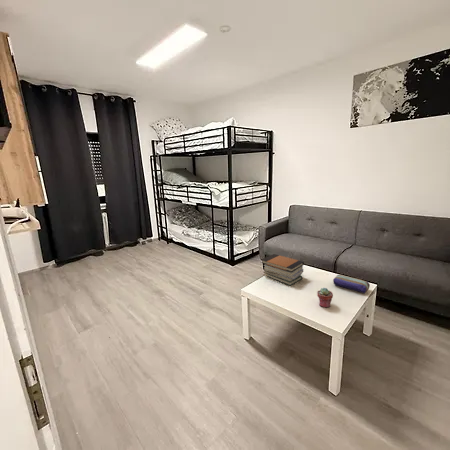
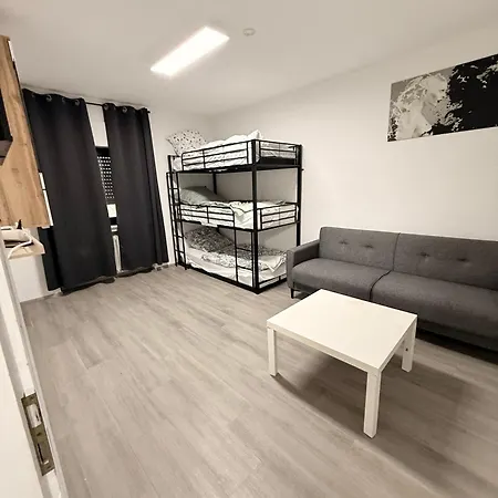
- pencil case (350, 283)
- potted succulent (324, 296)
- book stack (282, 268)
